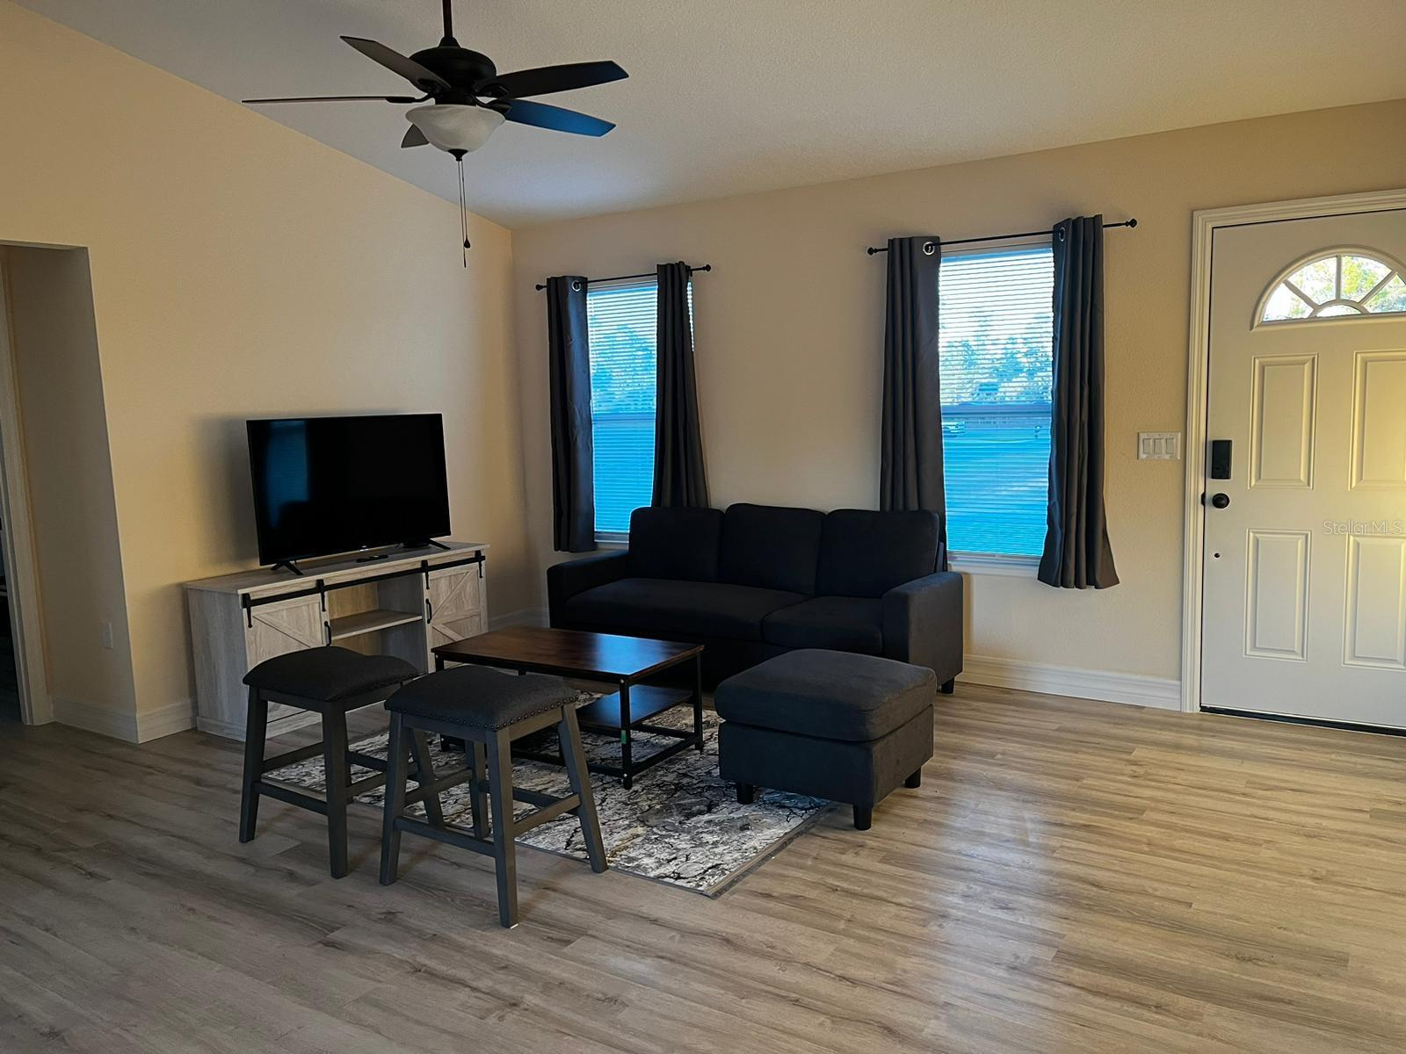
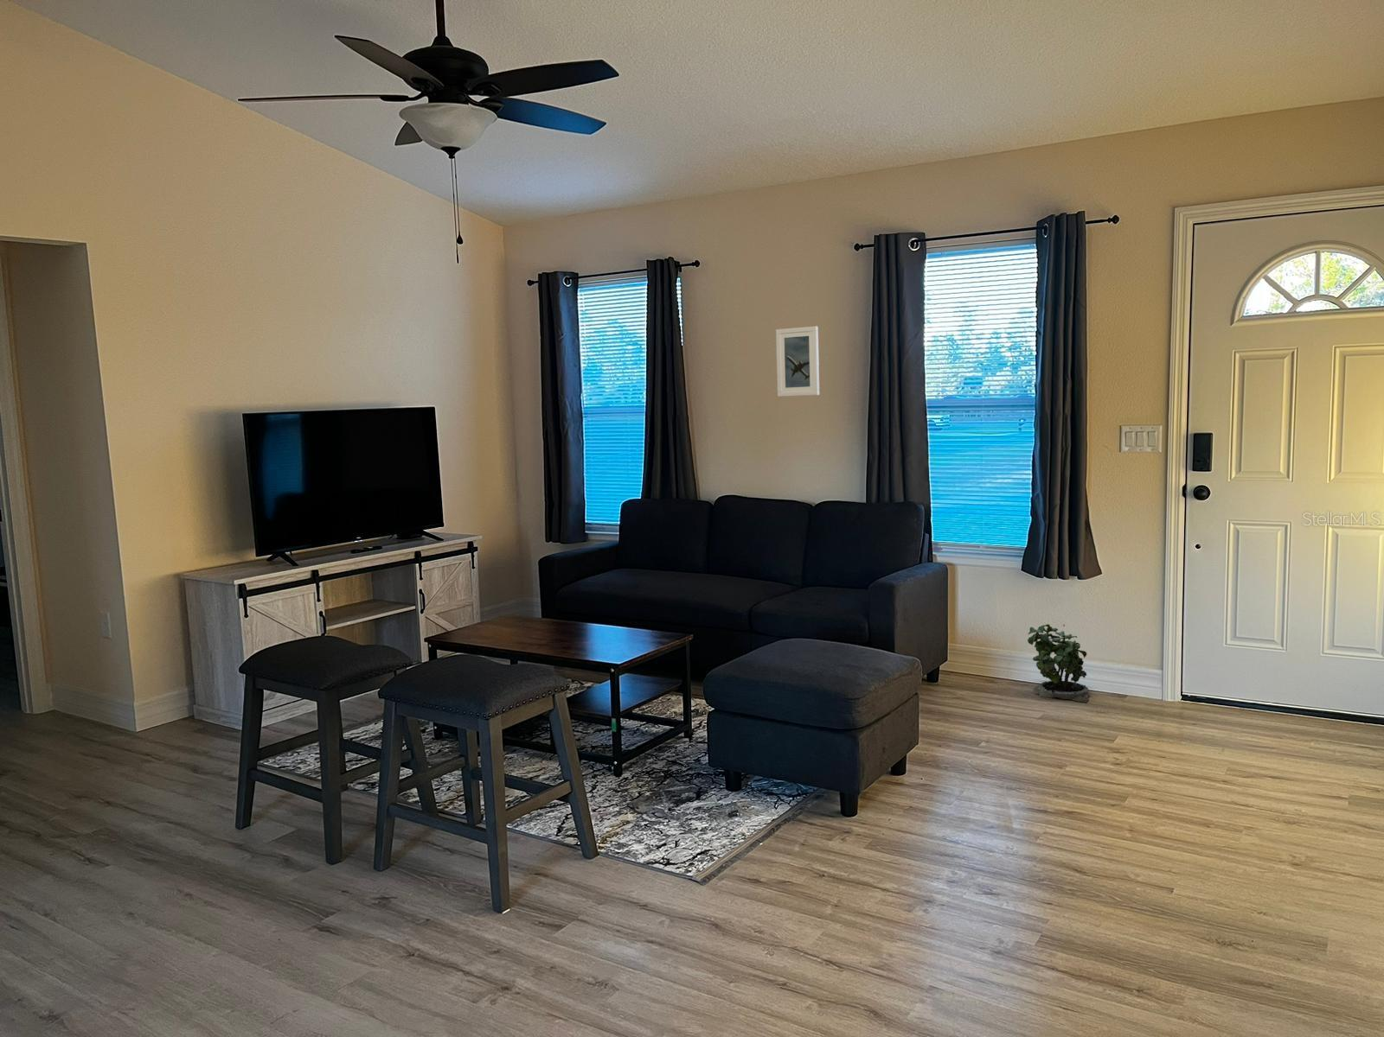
+ potted plant (1058, 658)
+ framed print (798, 362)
